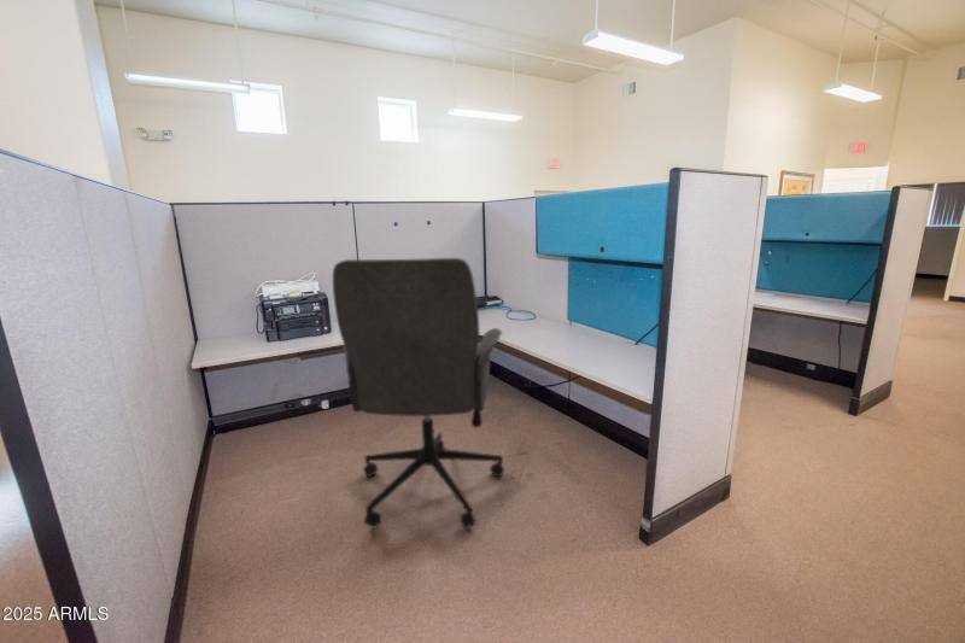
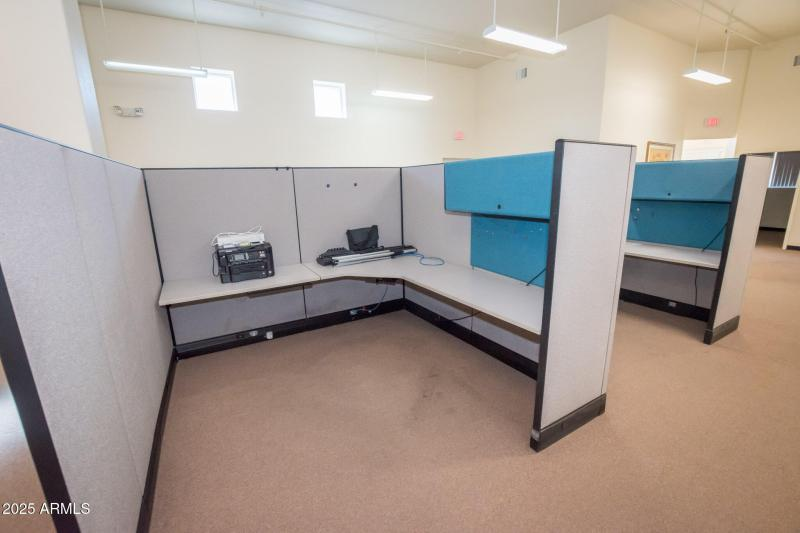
- office chair (423, 379)
